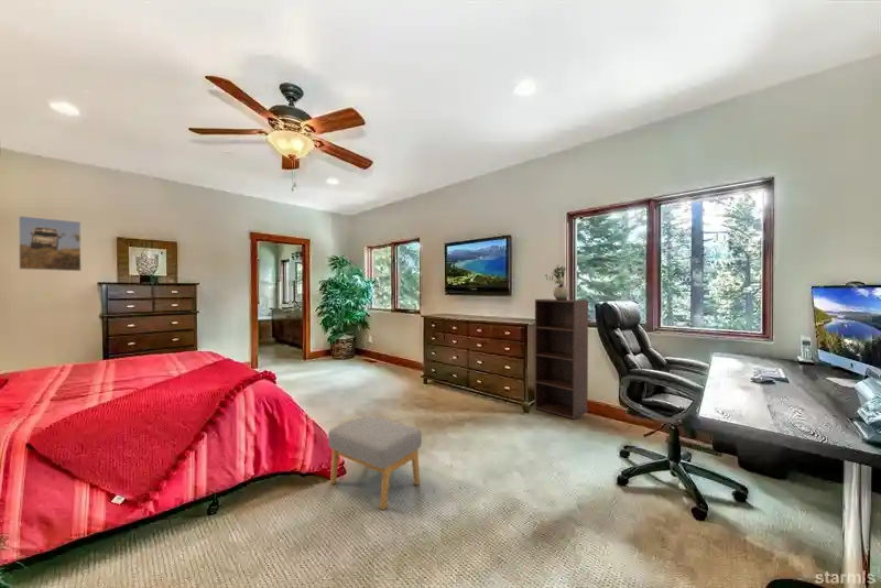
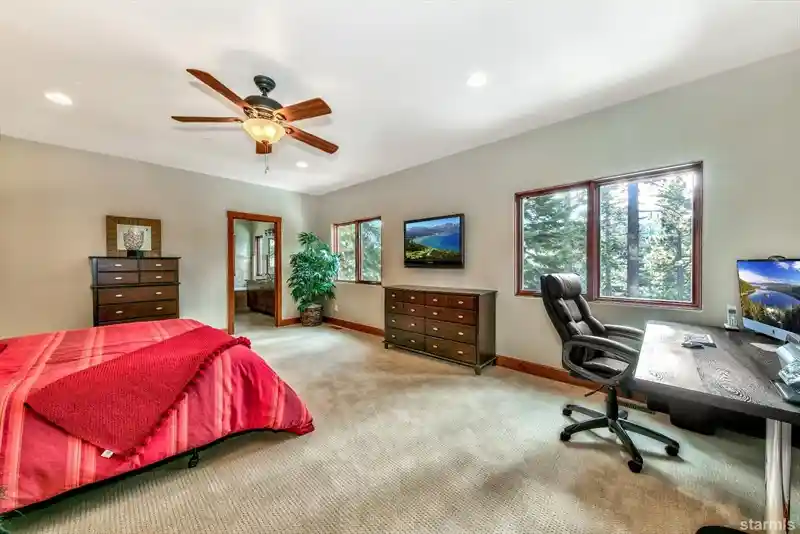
- shelf (561, 355)
- footstool (374, 455)
- potted plant (557, 281)
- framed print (51, 244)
